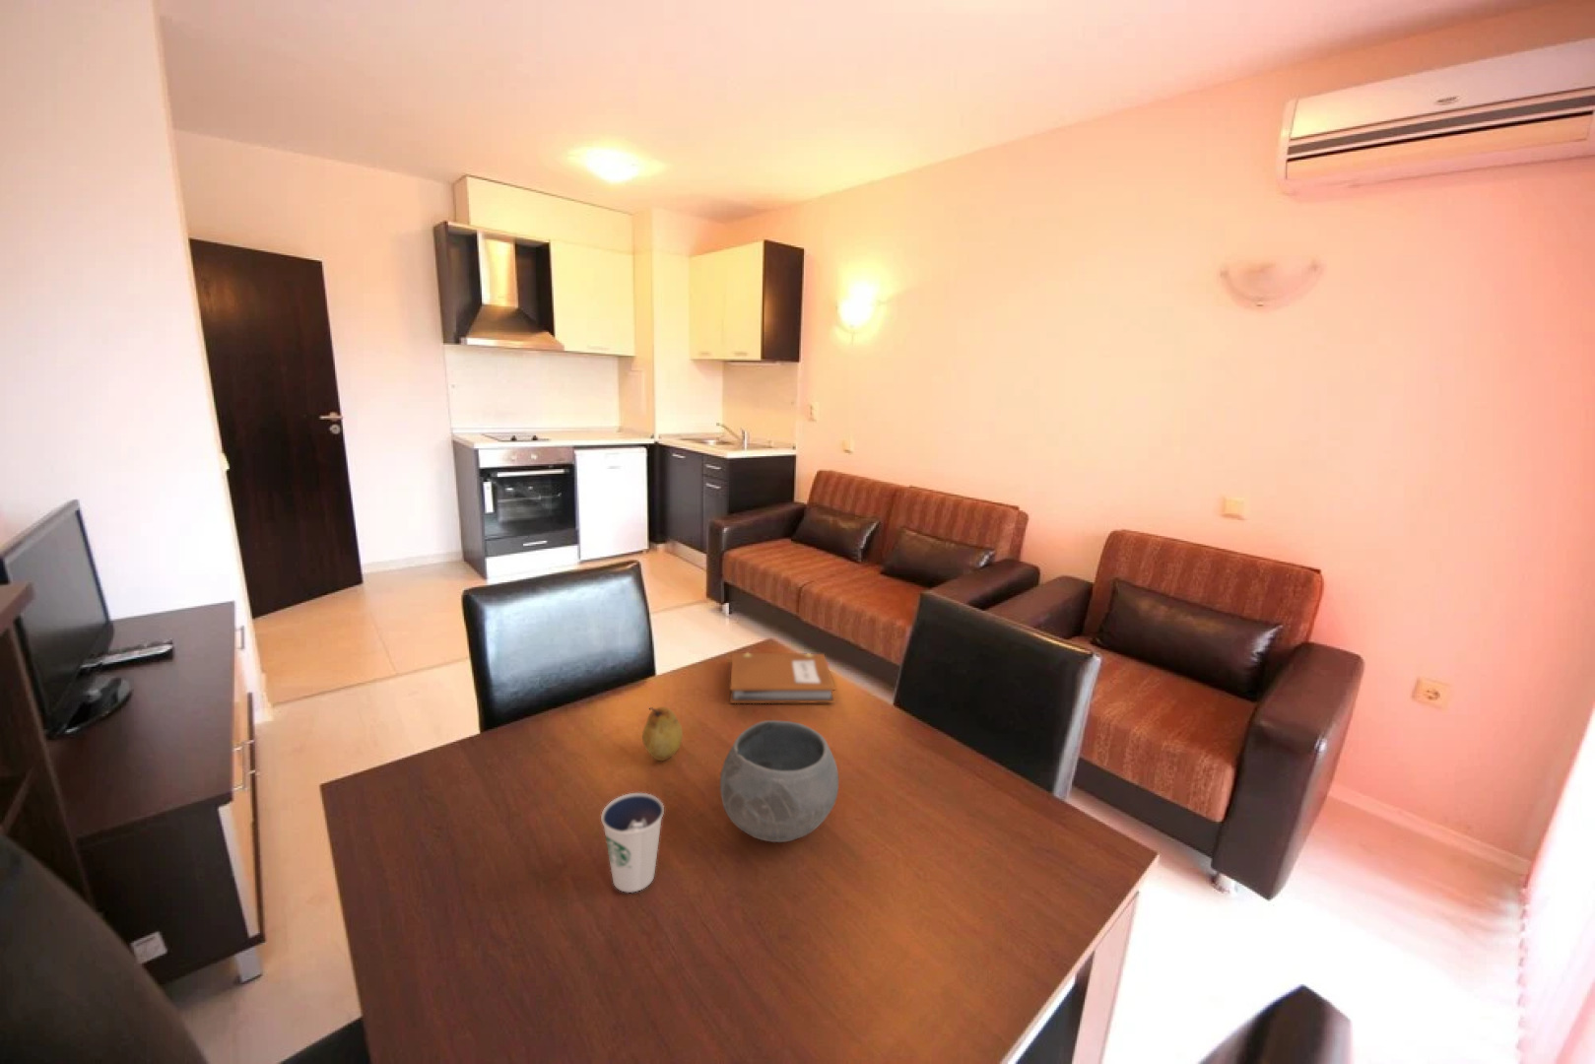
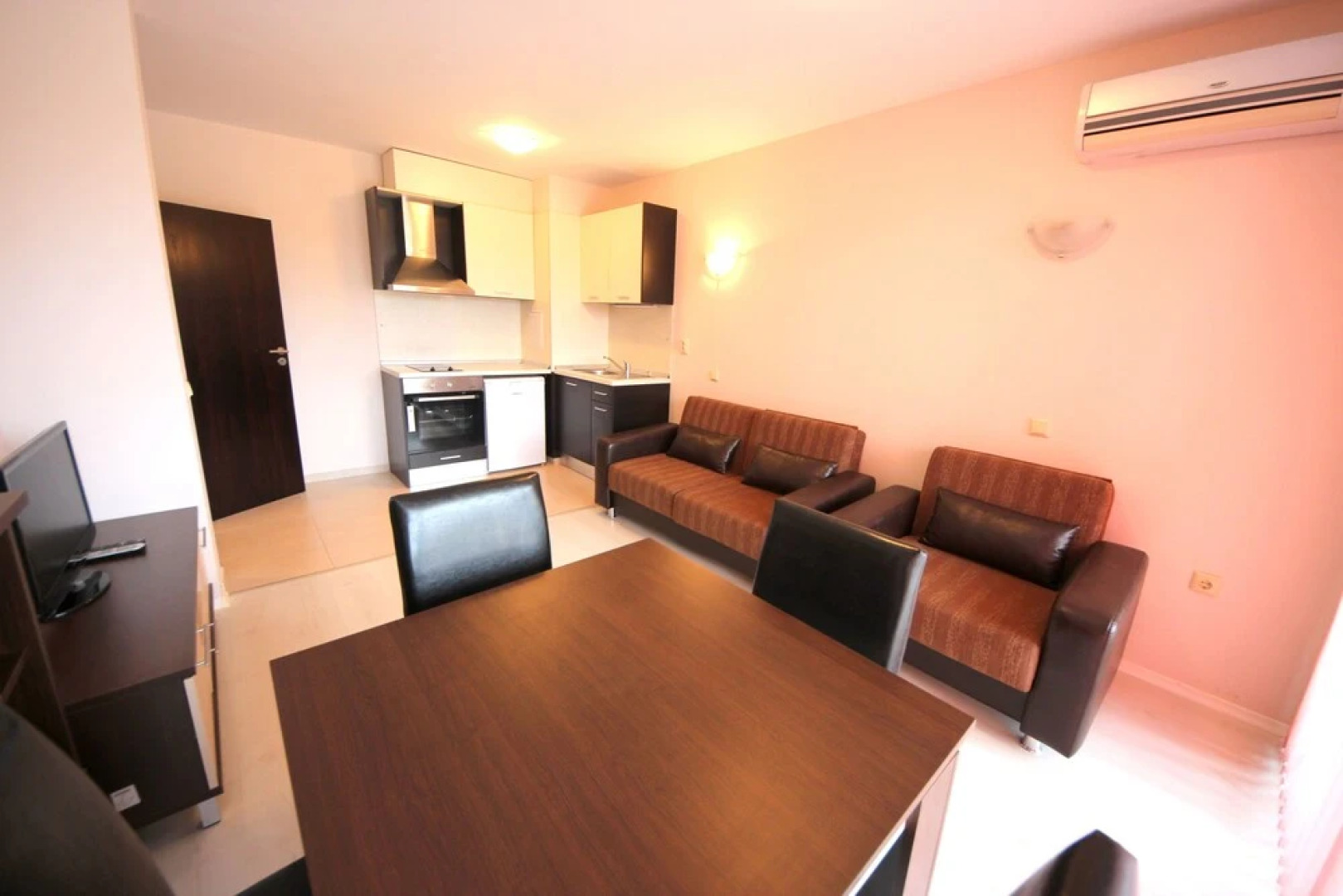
- notebook (783, 674)
- fruit (662, 728)
- bowl (779, 783)
- dixie cup (633, 844)
